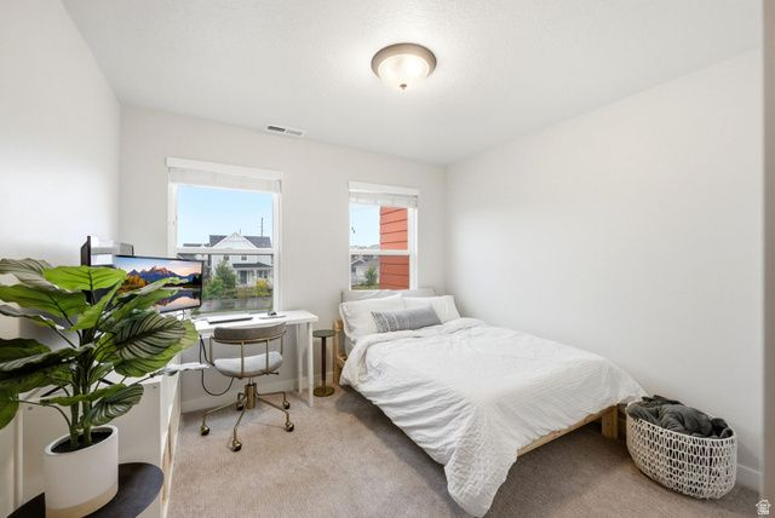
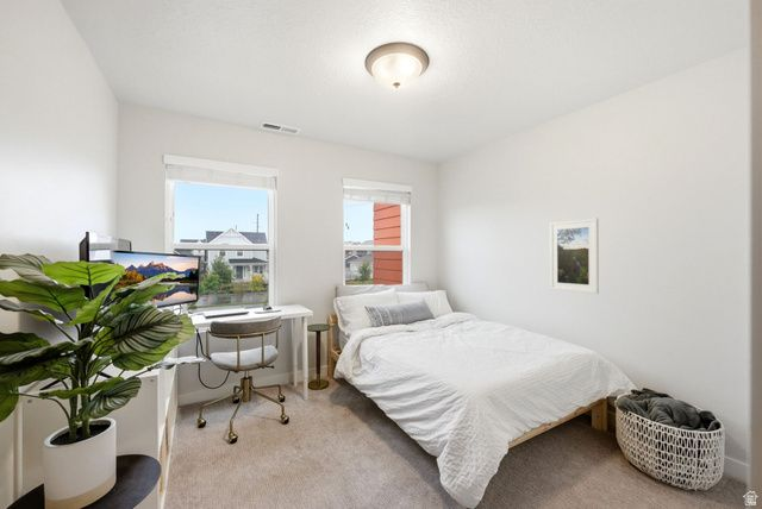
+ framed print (573, 256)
